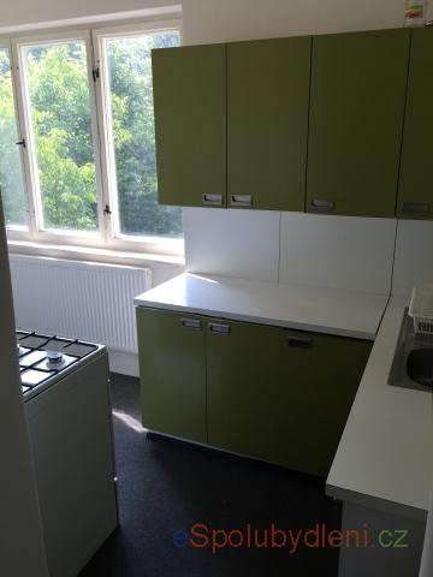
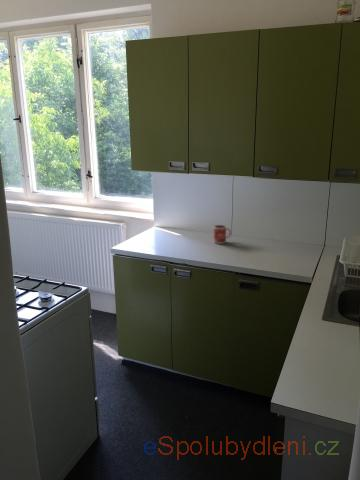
+ mug (222, 234)
